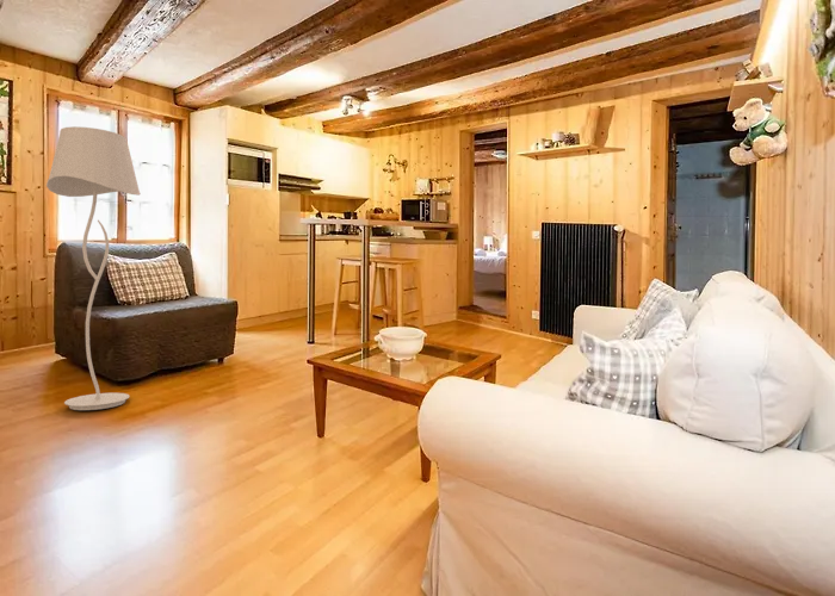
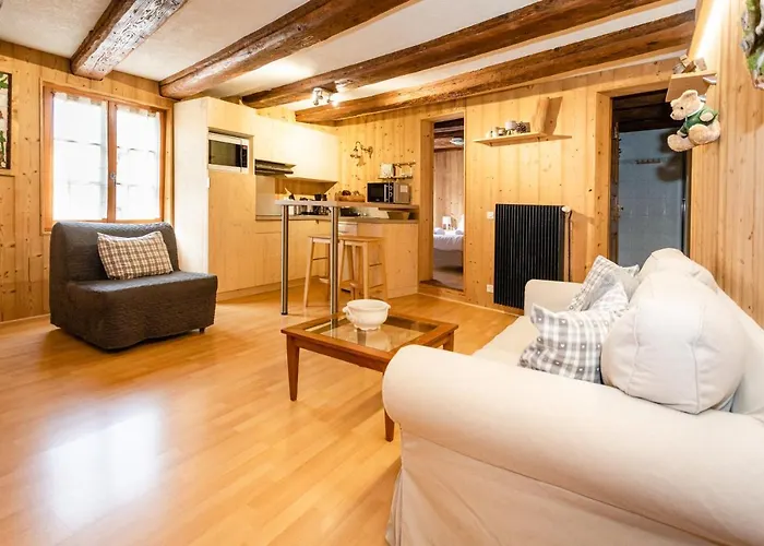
- floor lamp (94, 273)
